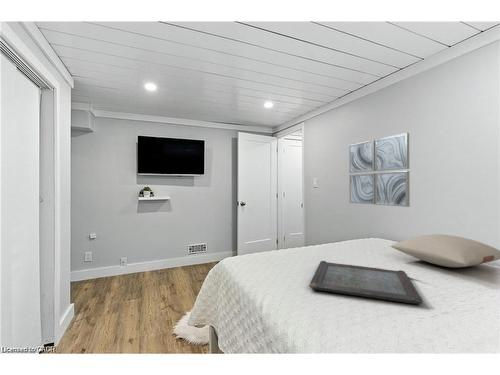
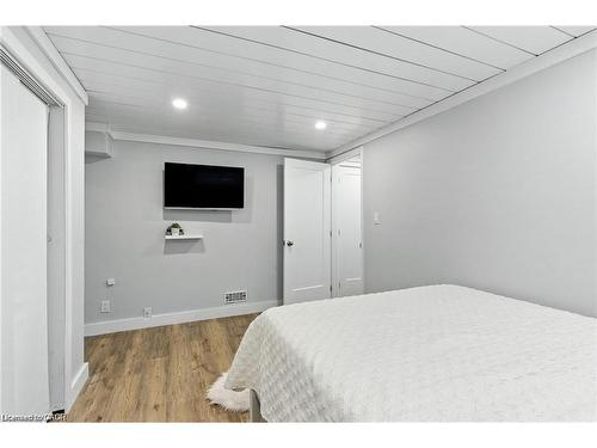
- pillow (443, 249)
- serving tray (360, 278)
- wall art (375, 173)
